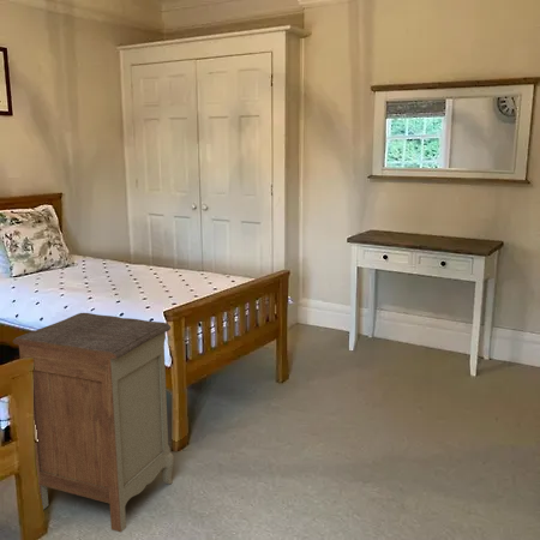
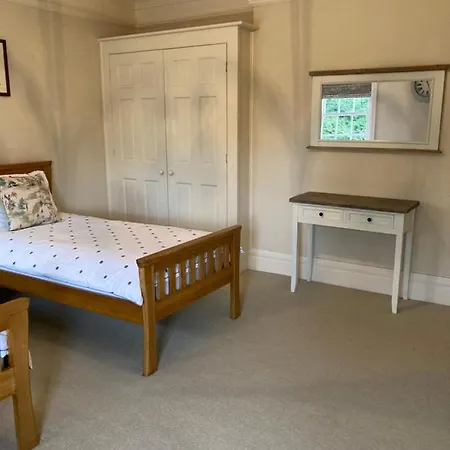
- nightstand (106, 410)
